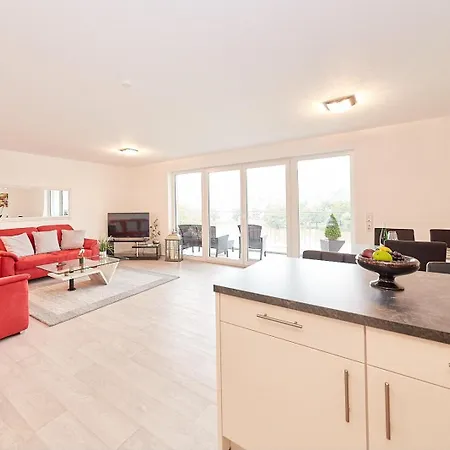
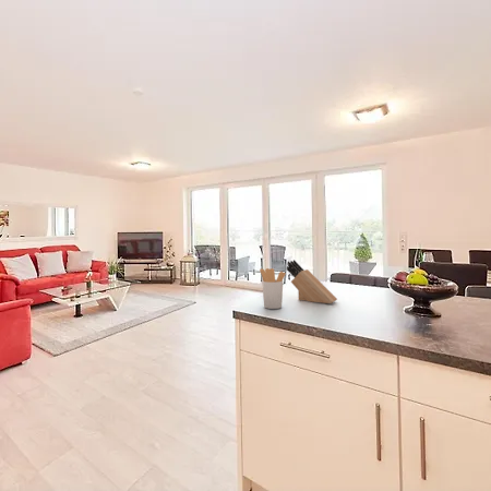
+ knife block (310, 279)
+ utensil holder (271, 286)
